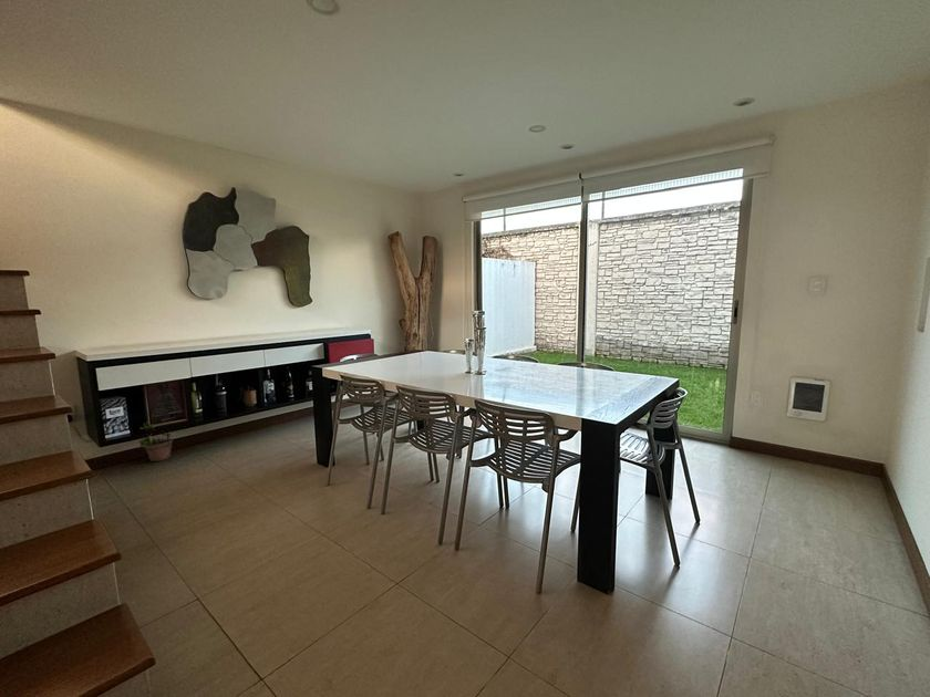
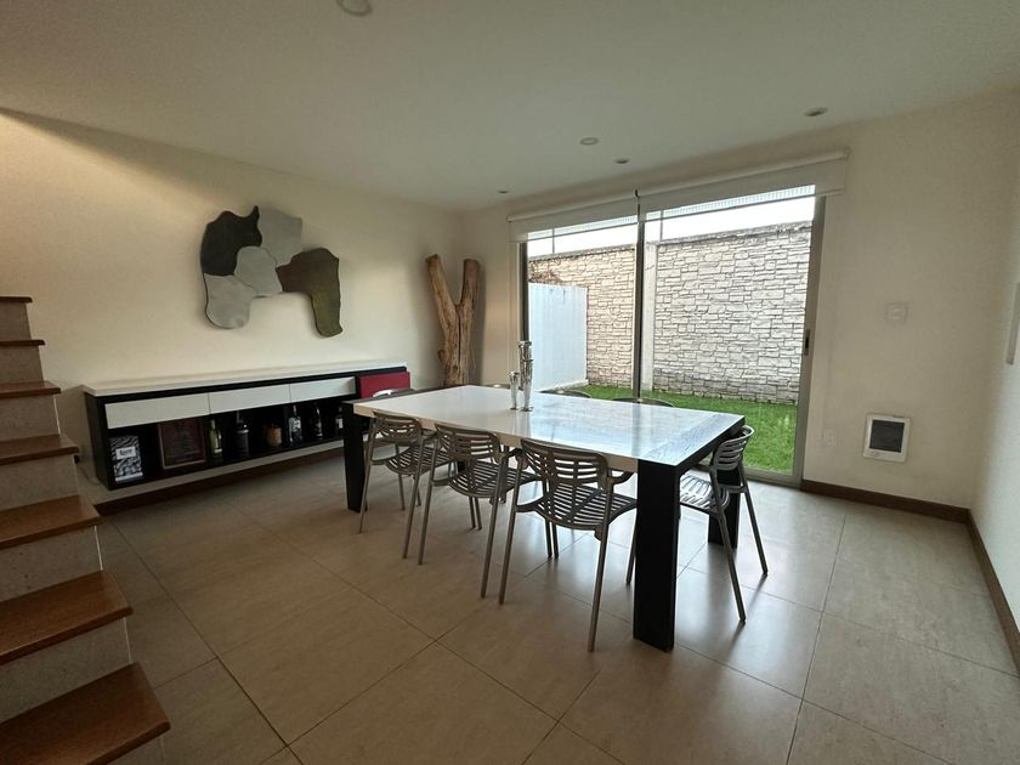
- potted plant (157, 438)
